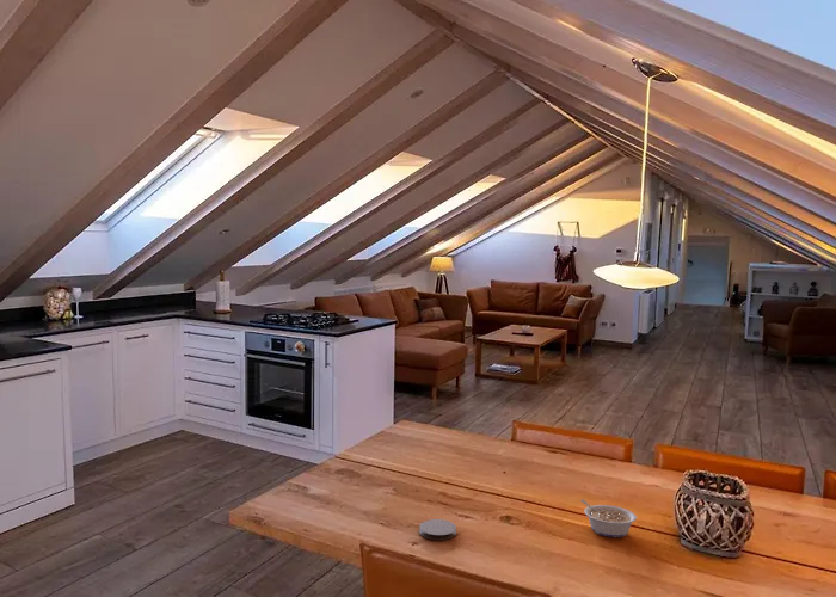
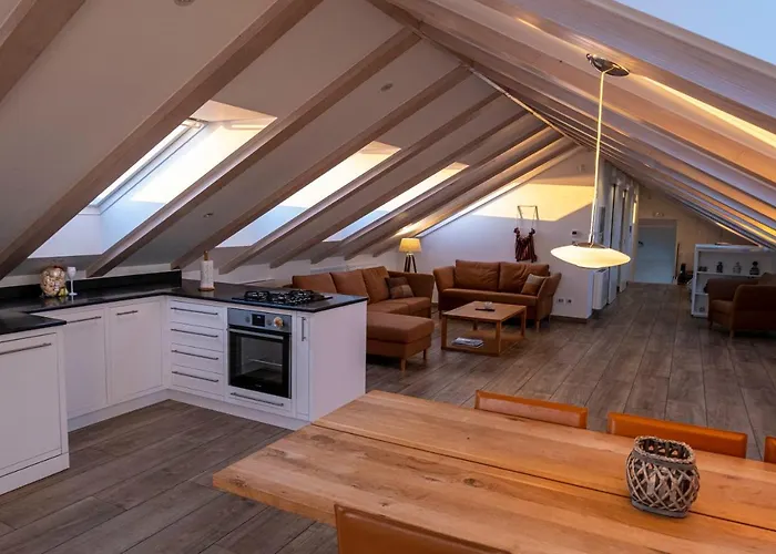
- coaster (437, 529)
- legume (607, 519)
